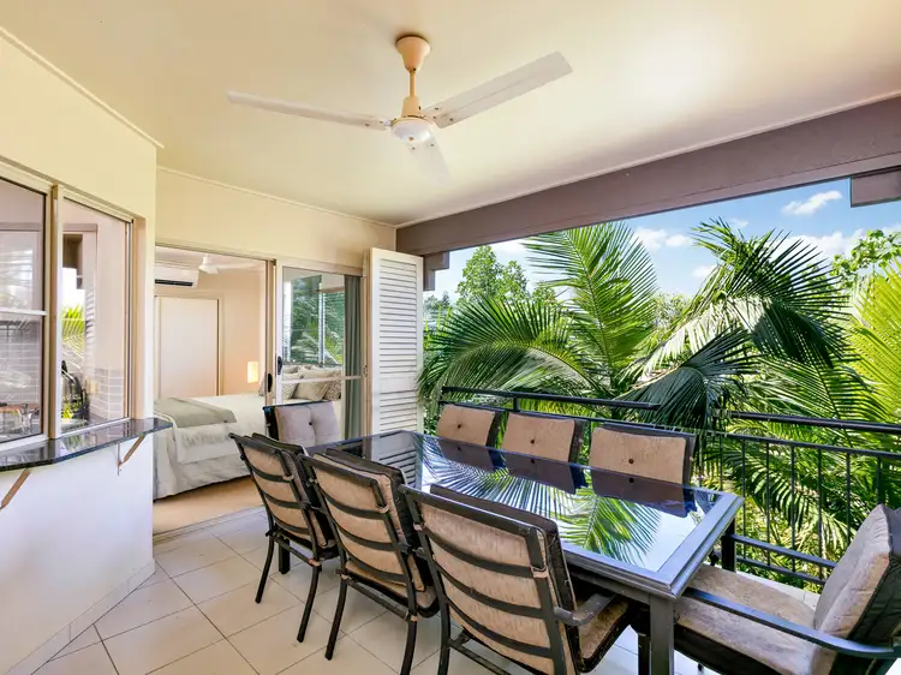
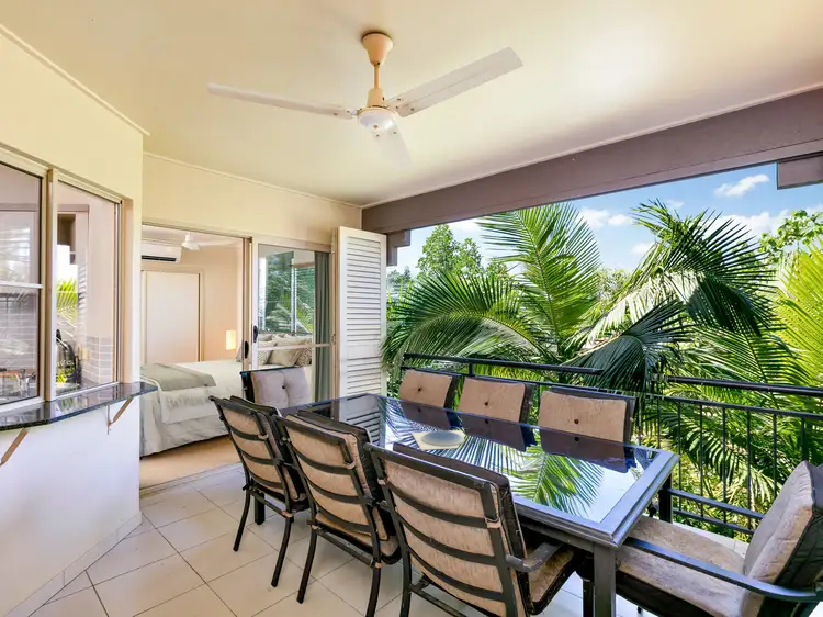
+ plate (442, 436)
